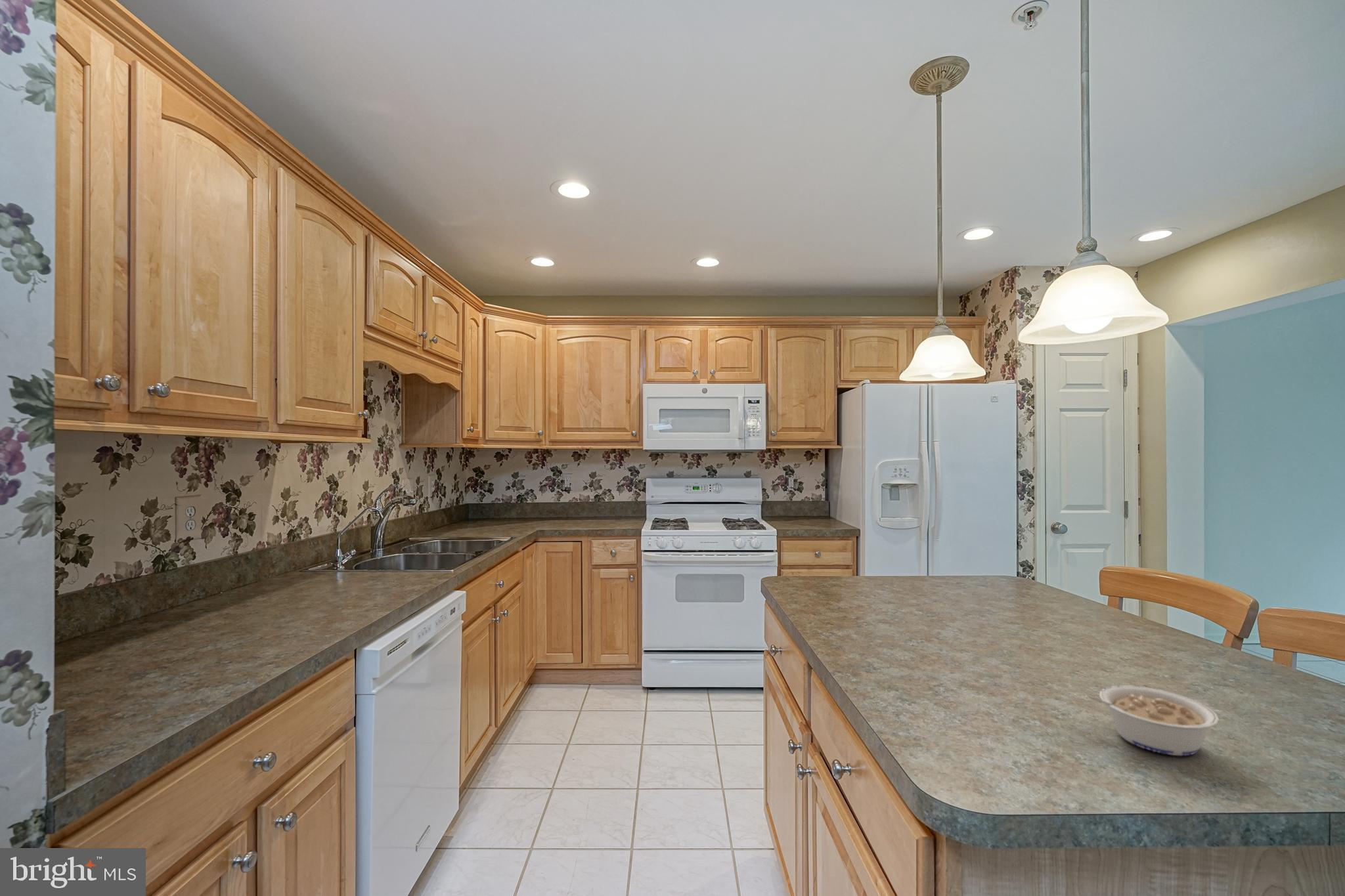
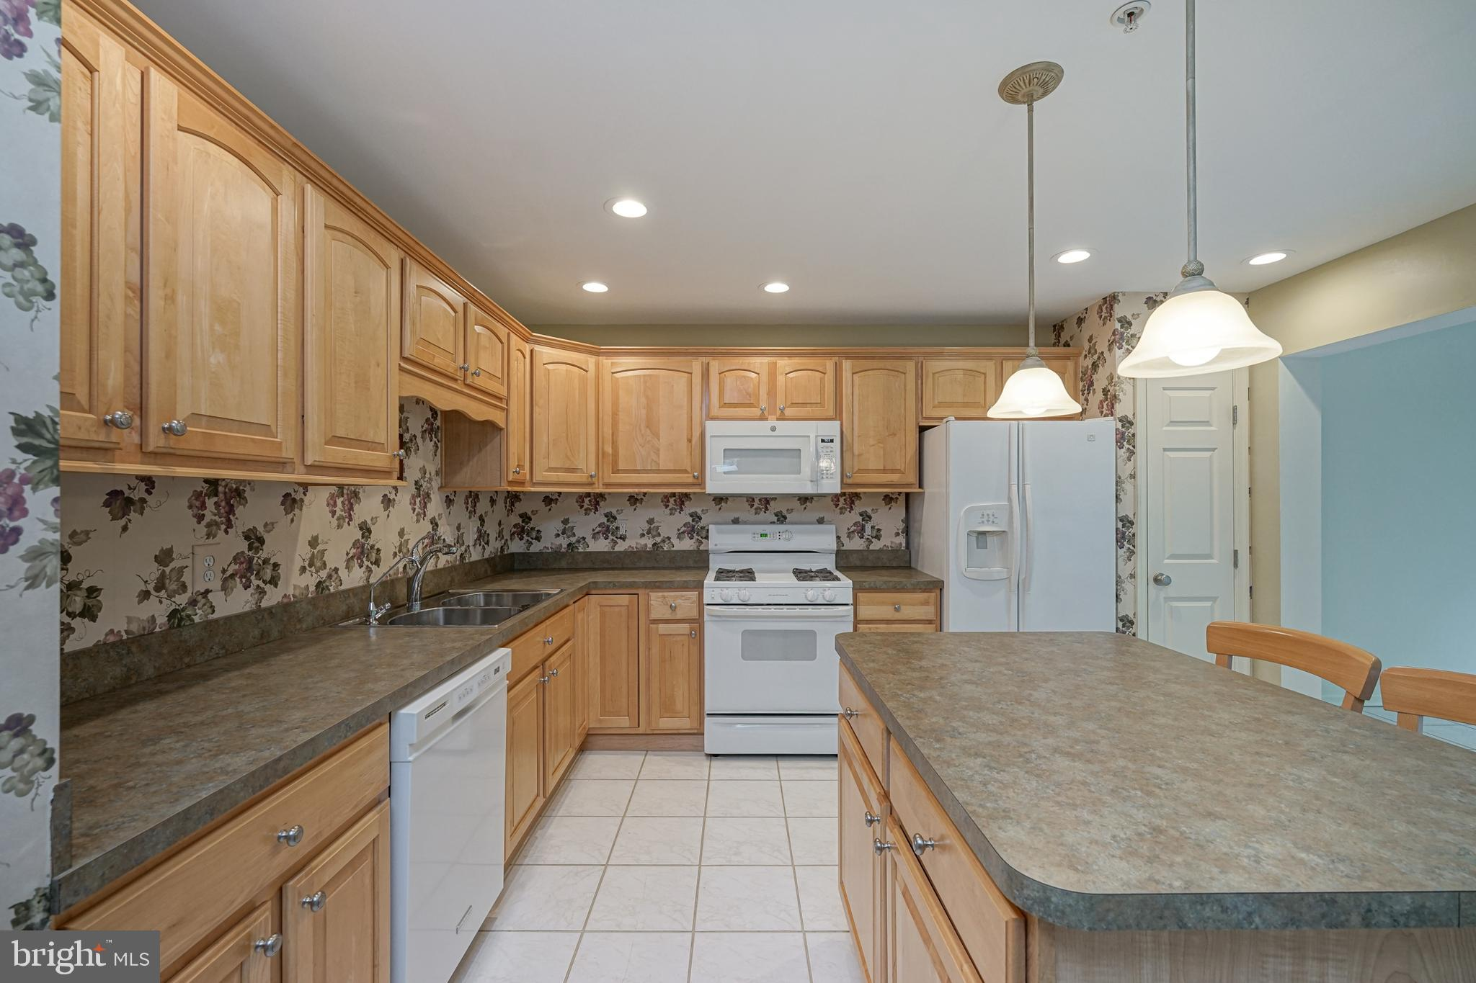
- legume (1155, 719)
